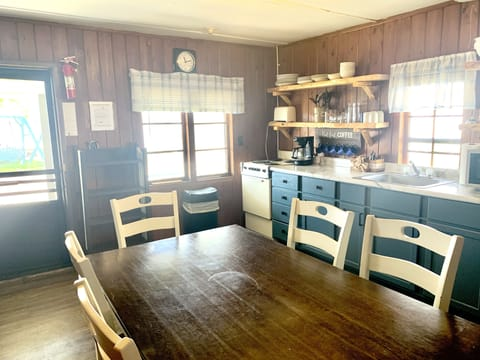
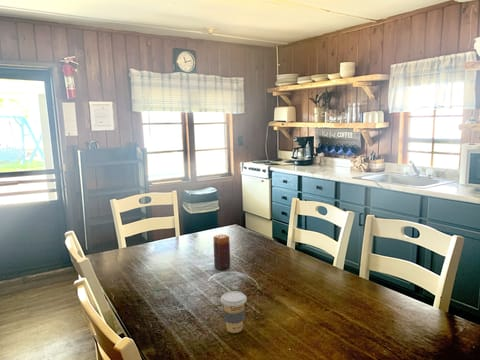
+ candle (221, 251)
+ coffee cup (233, 312)
